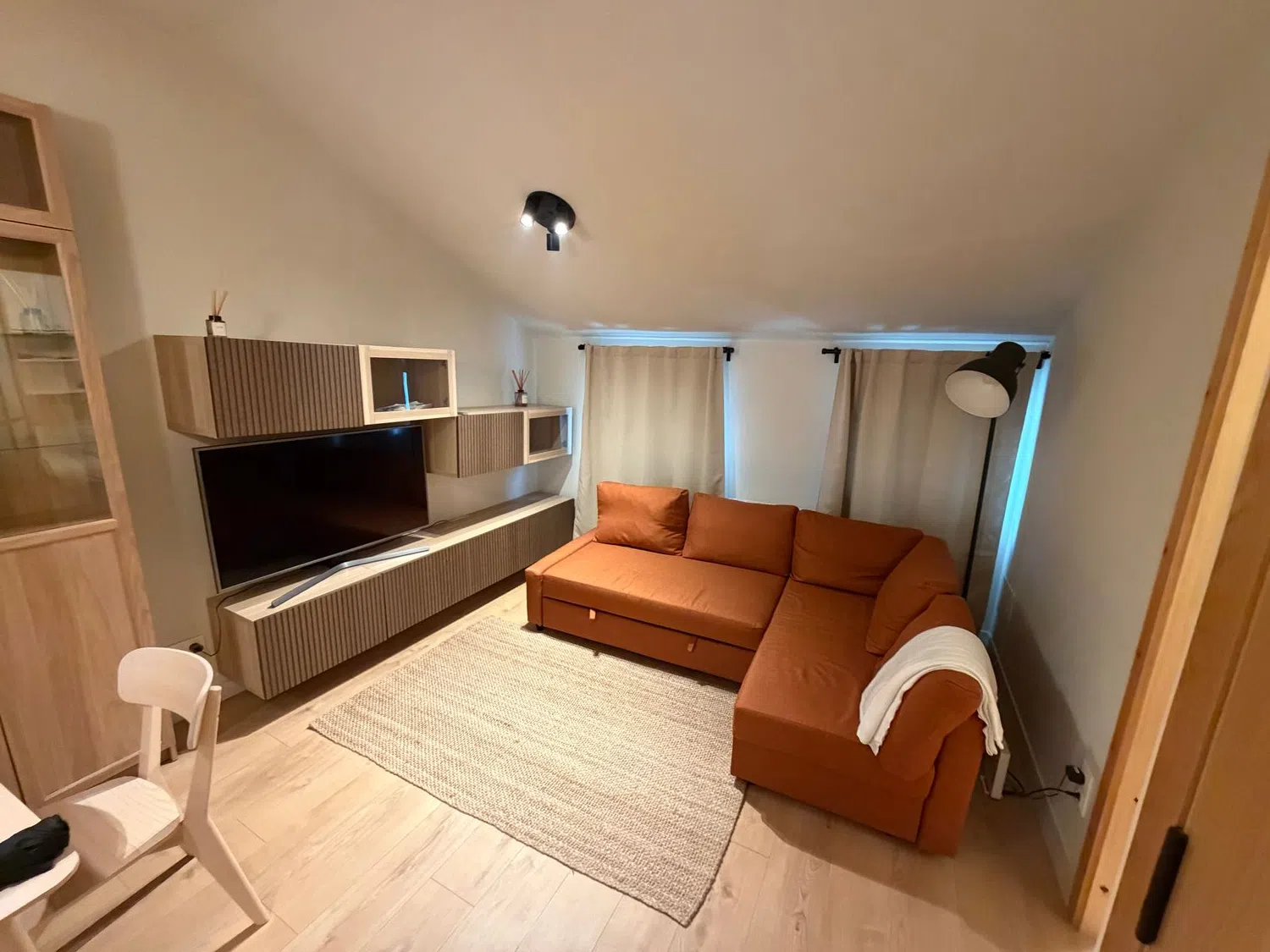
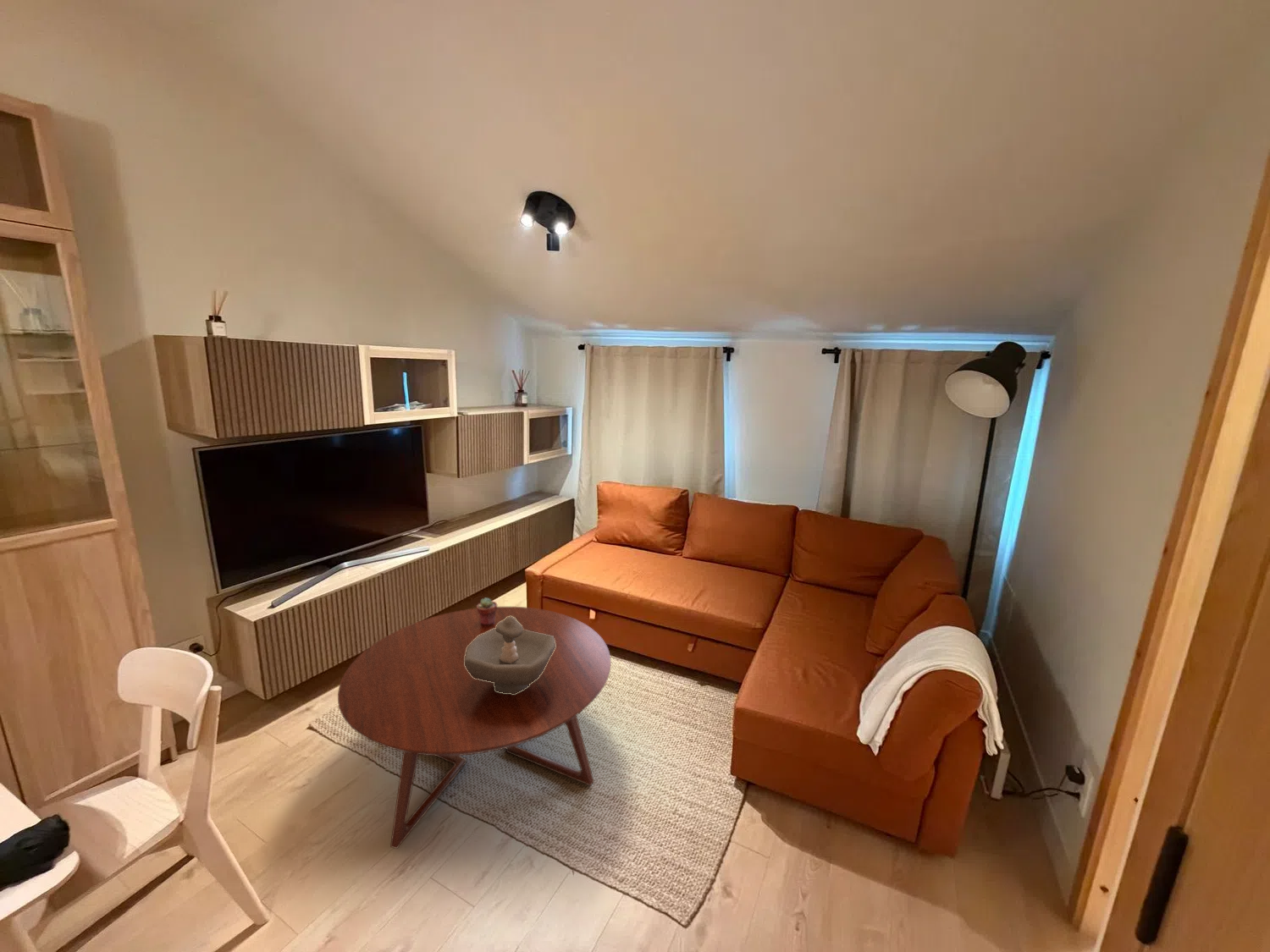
+ decorative bowl (511, 650)
+ potted succulent (487, 609)
+ coffee table (484, 710)
